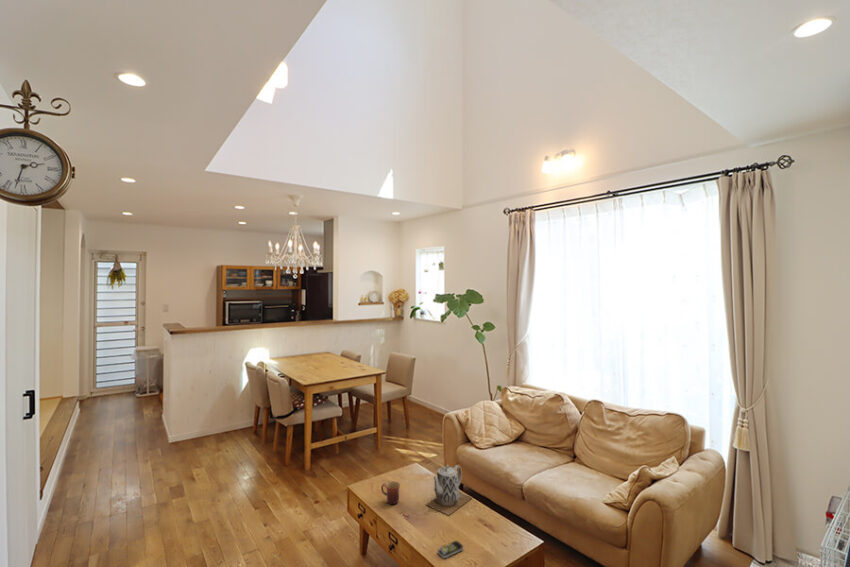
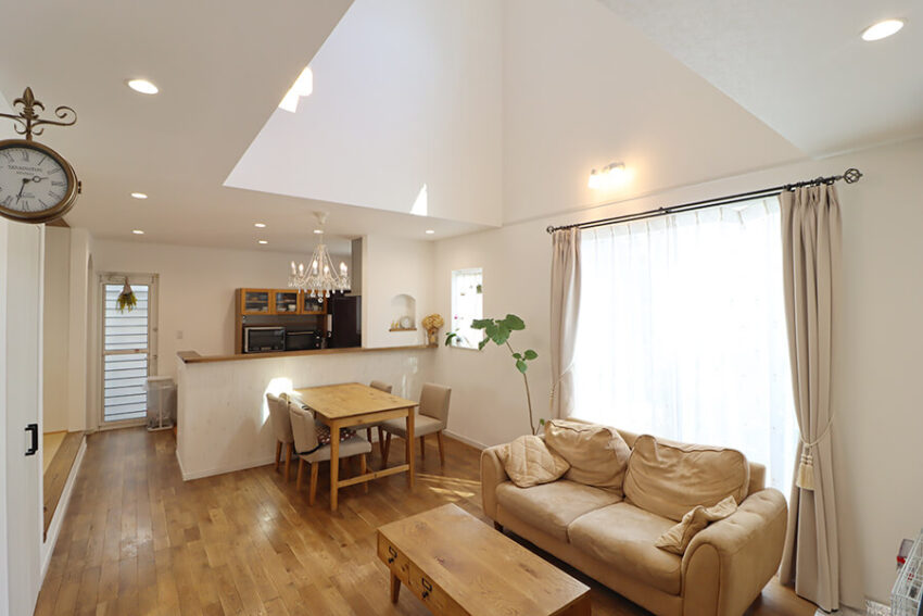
- remote control (450, 549)
- teapot (449, 483)
- mug (390, 492)
